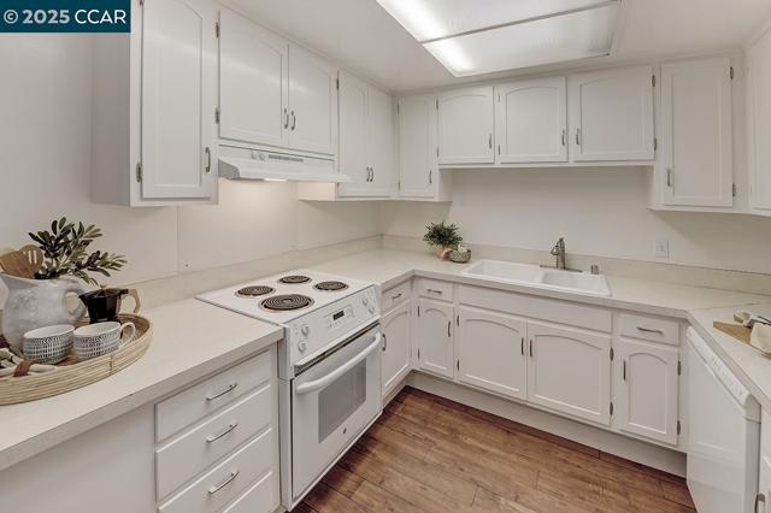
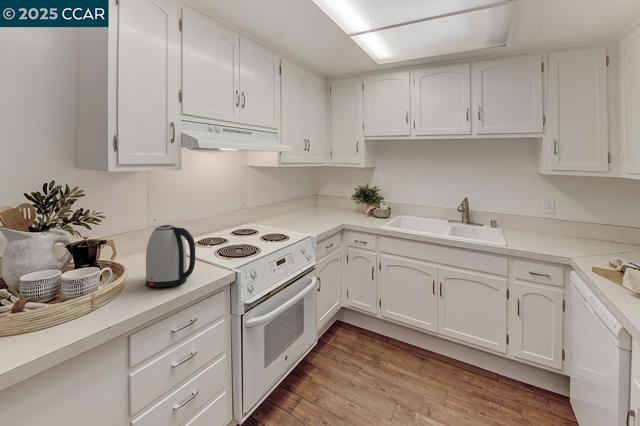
+ kettle (172, 254)
